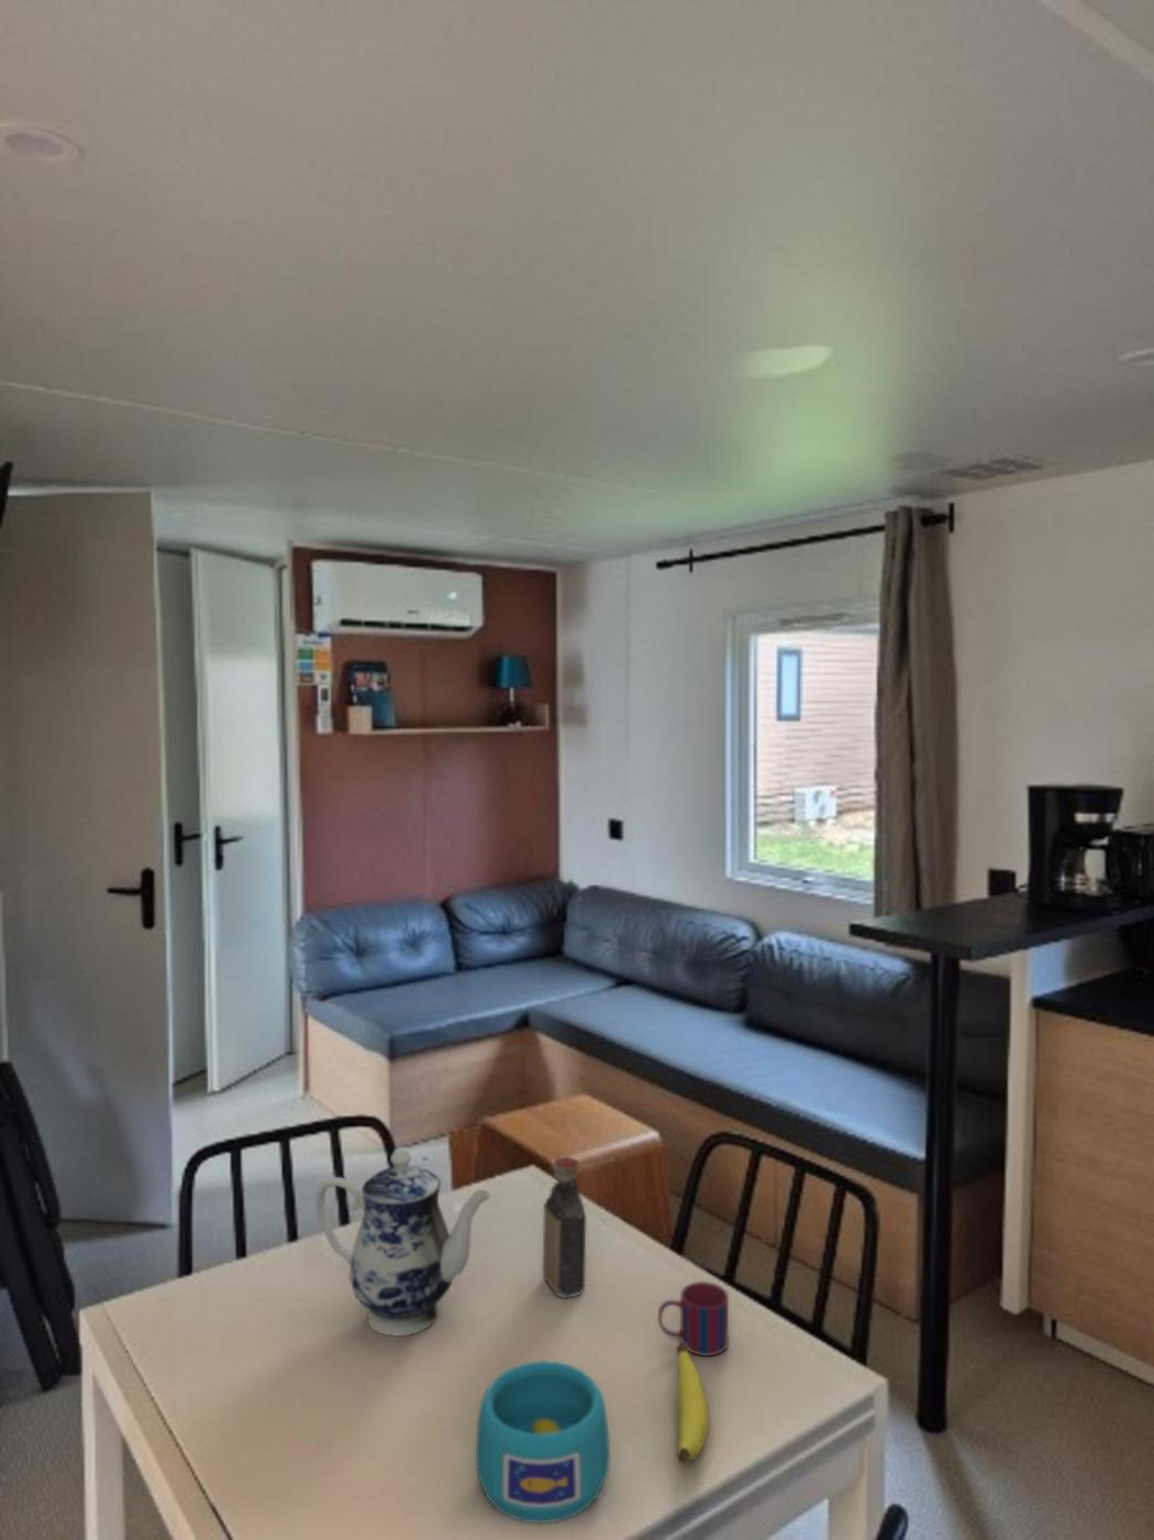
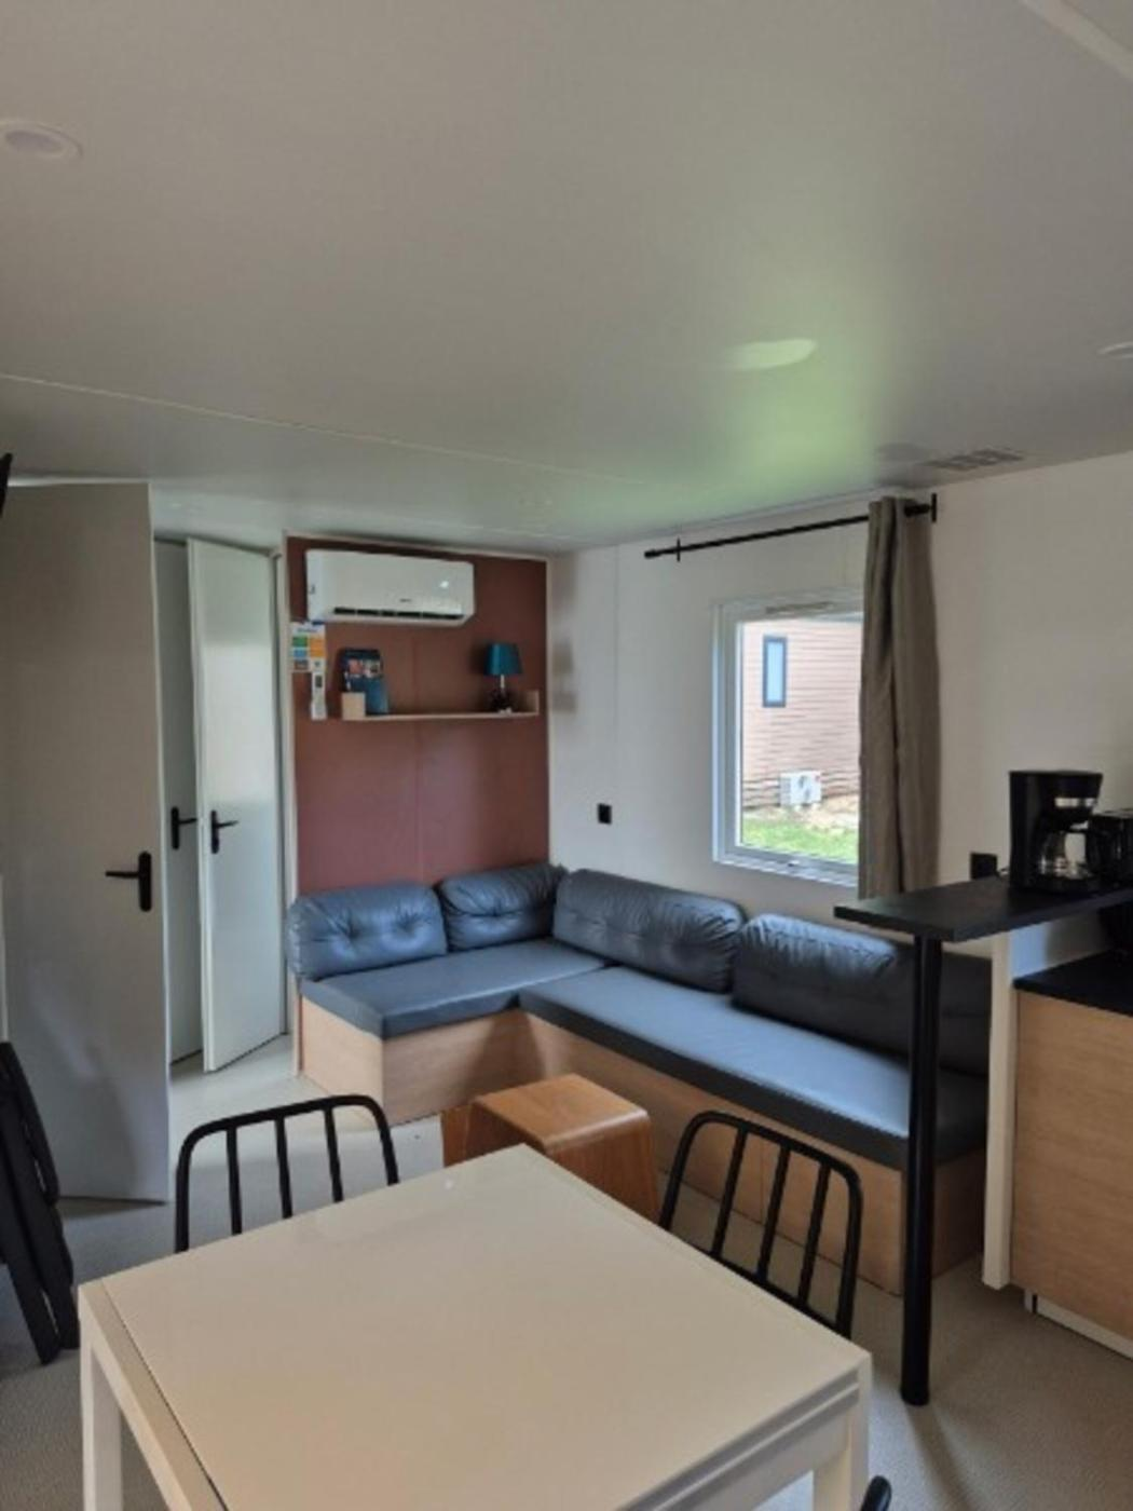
- bottle (562, 1222)
- mug (692, 1318)
- cup (543, 1427)
- teapot (402, 1232)
- banana (692, 1409)
